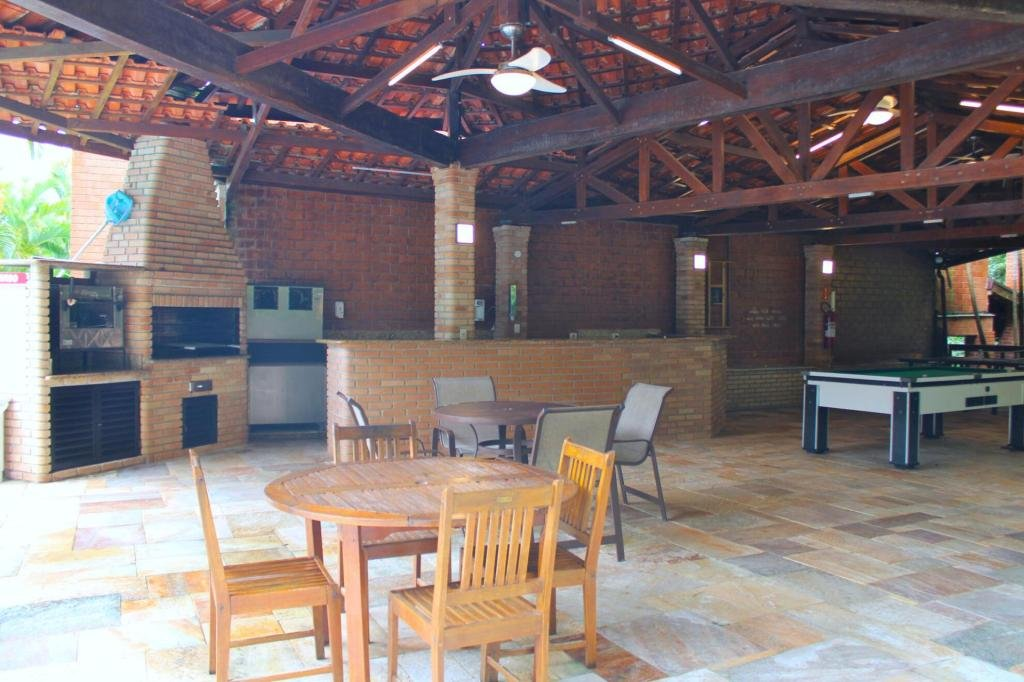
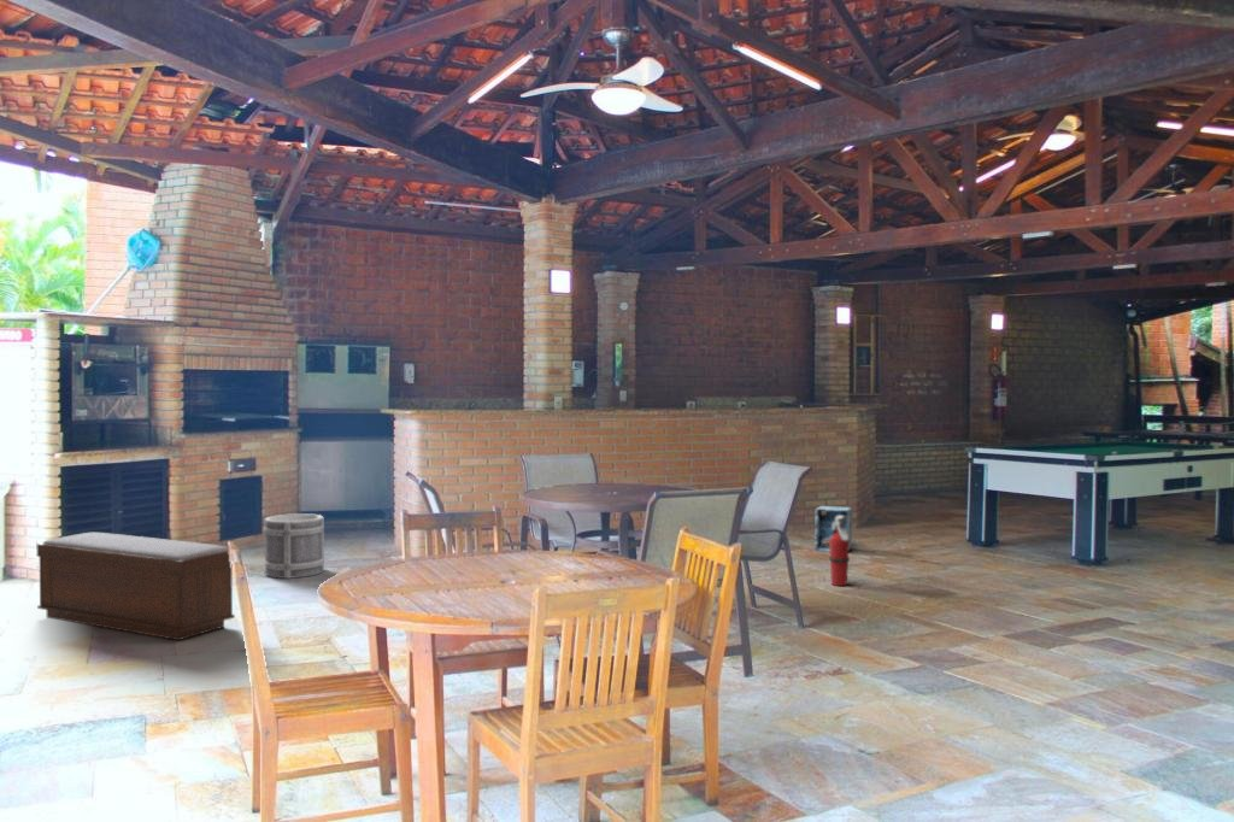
+ bucket (294, 545)
+ cardboard box (832, 528)
+ fire extinguisher (839, 548)
+ bench (135, 581)
